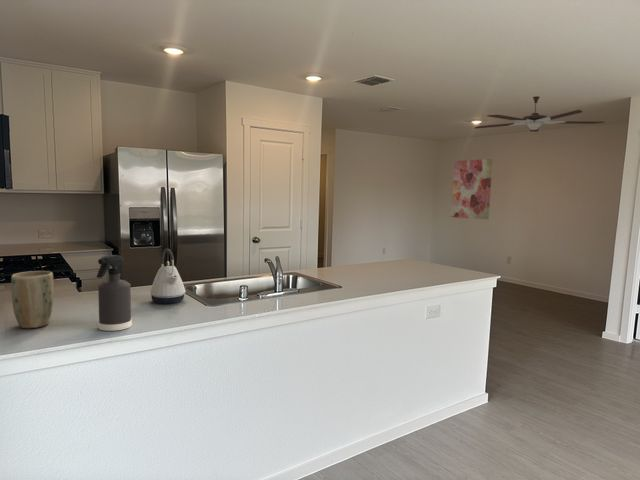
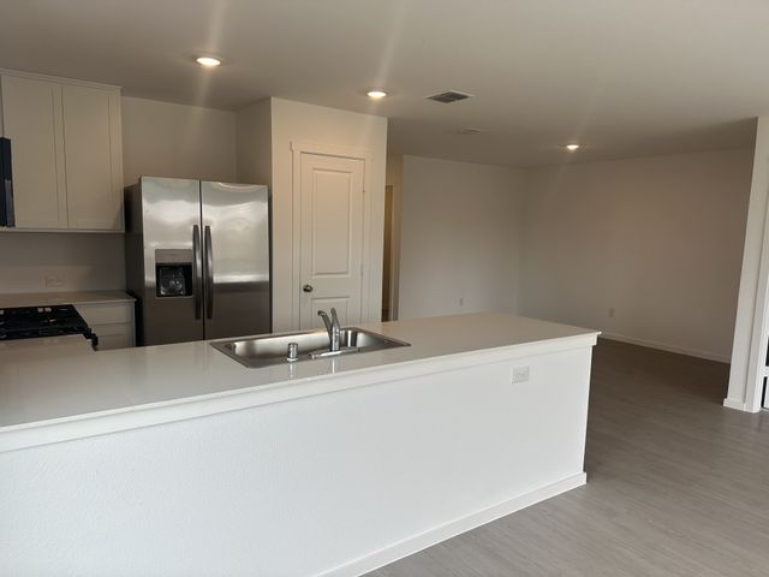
- wall art (471, 189)
- kettle (168, 275)
- spray bottle (112, 291)
- ceiling fan (536, 114)
- plant pot (33, 299)
